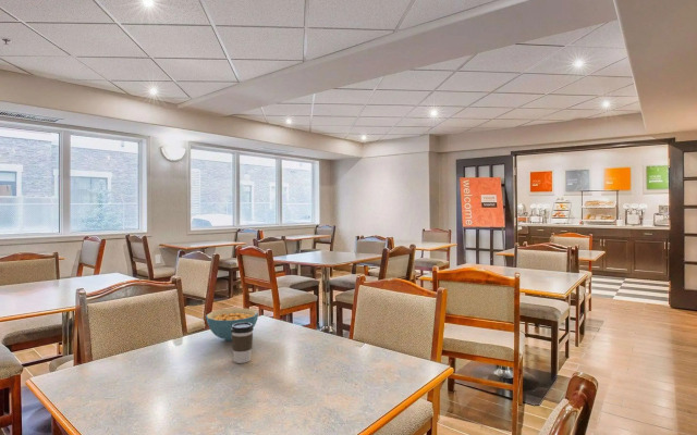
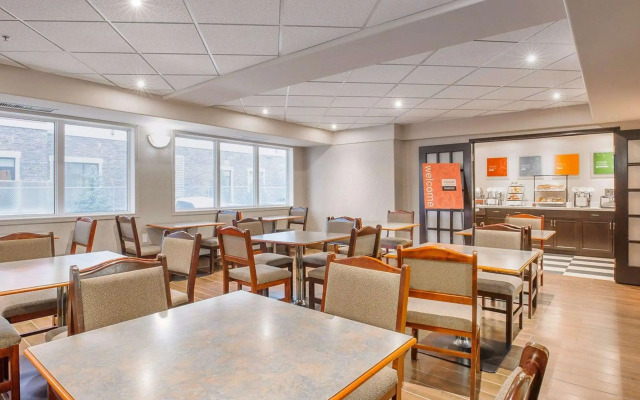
- coffee cup (242, 341)
- cereal bowl (231, 325)
